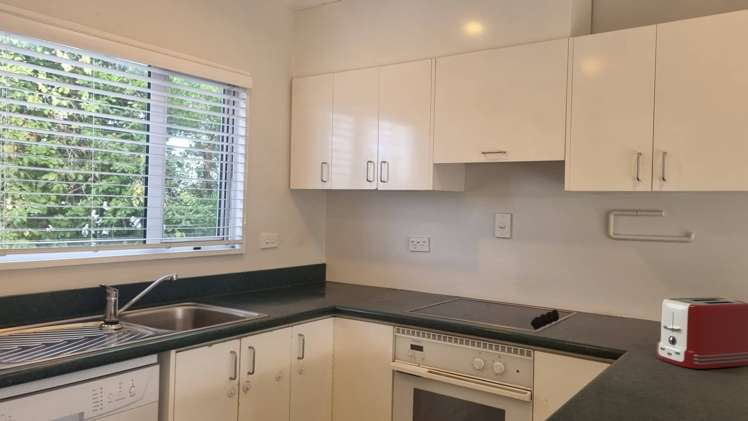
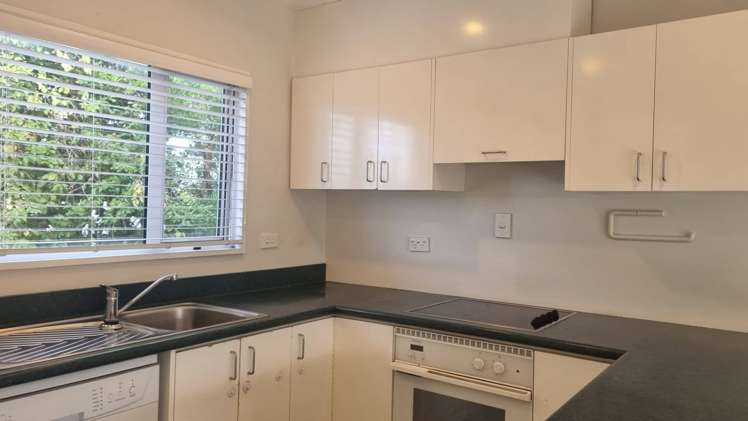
- toaster (705, 330)
